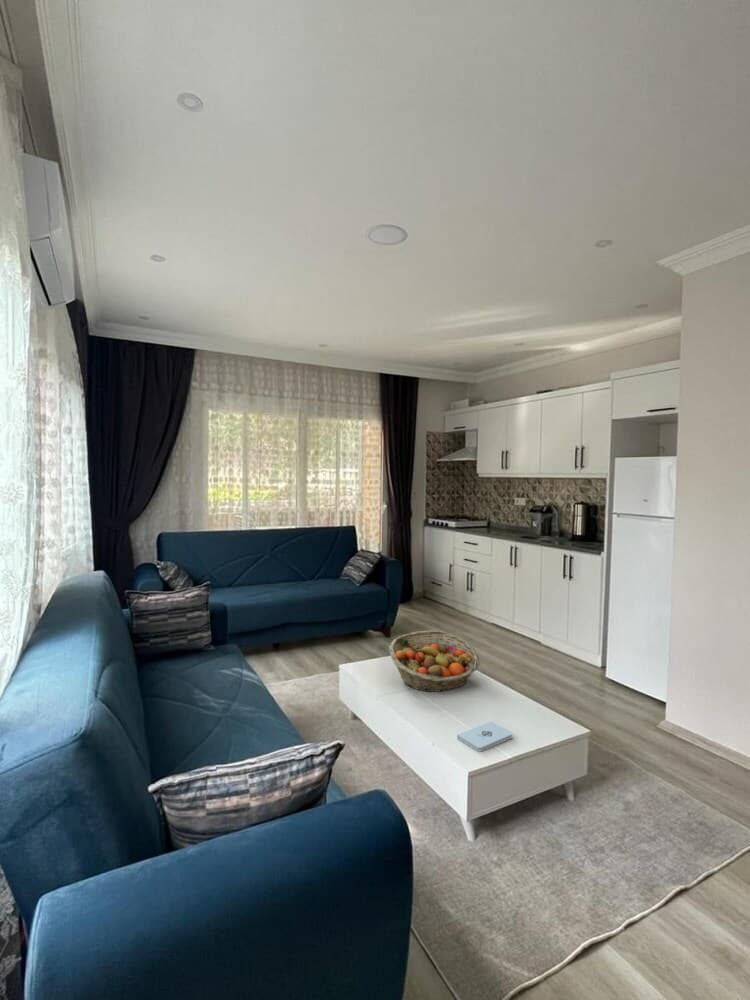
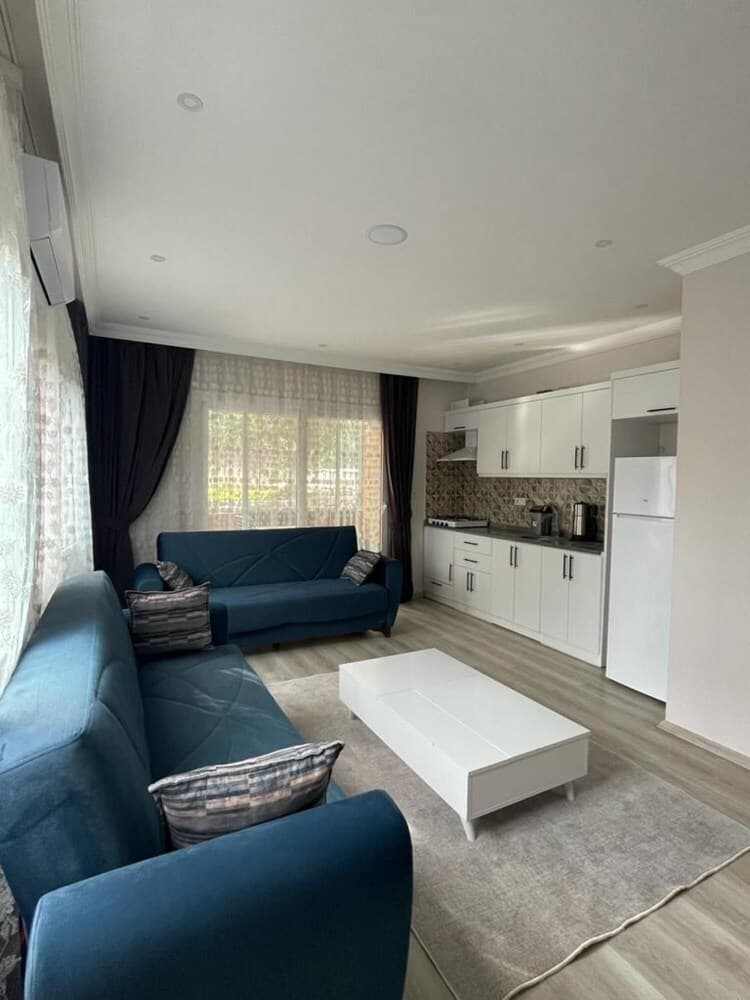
- notepad (485, 735)
- fruit basket (433, 660)
